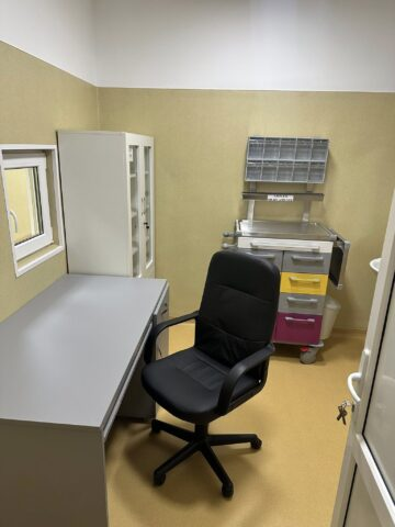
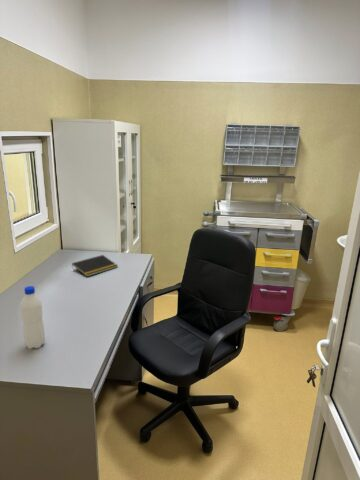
+ notepad (95, 265)
+ water bottle (32, 316)
